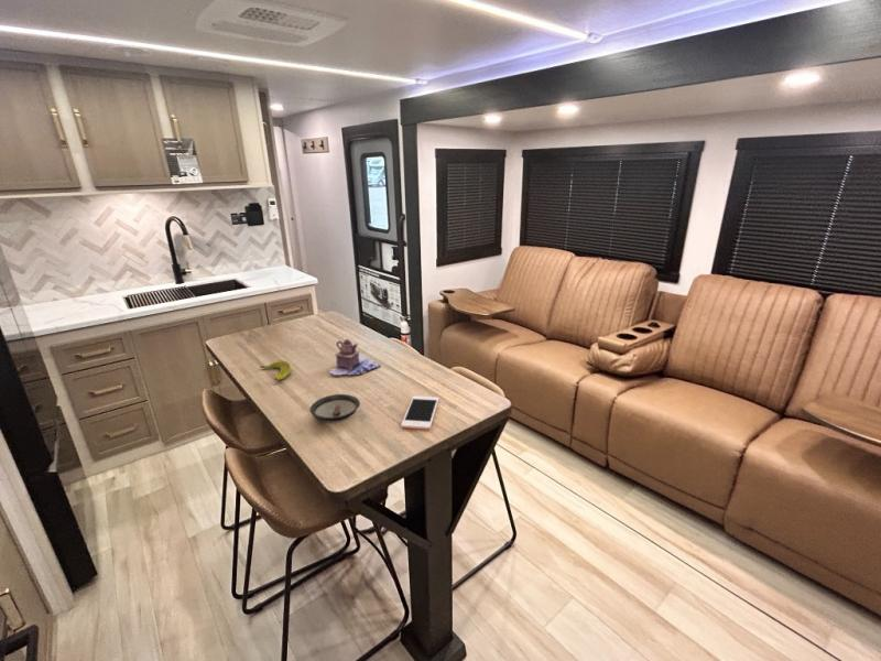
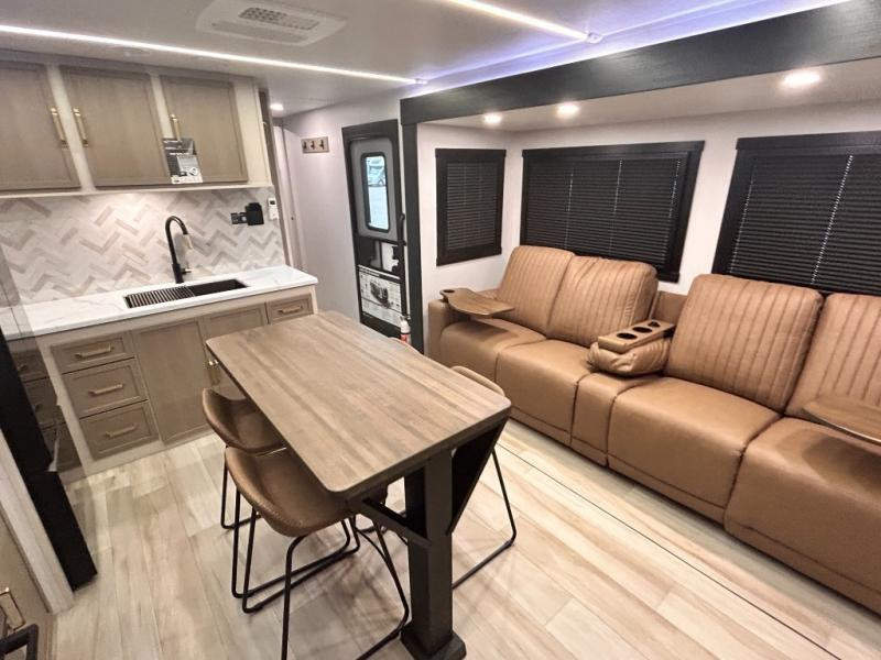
- banana (280, 368)
- saucer (335, 410)
- cell phone (421, 411)
- teapot (349, 354)
